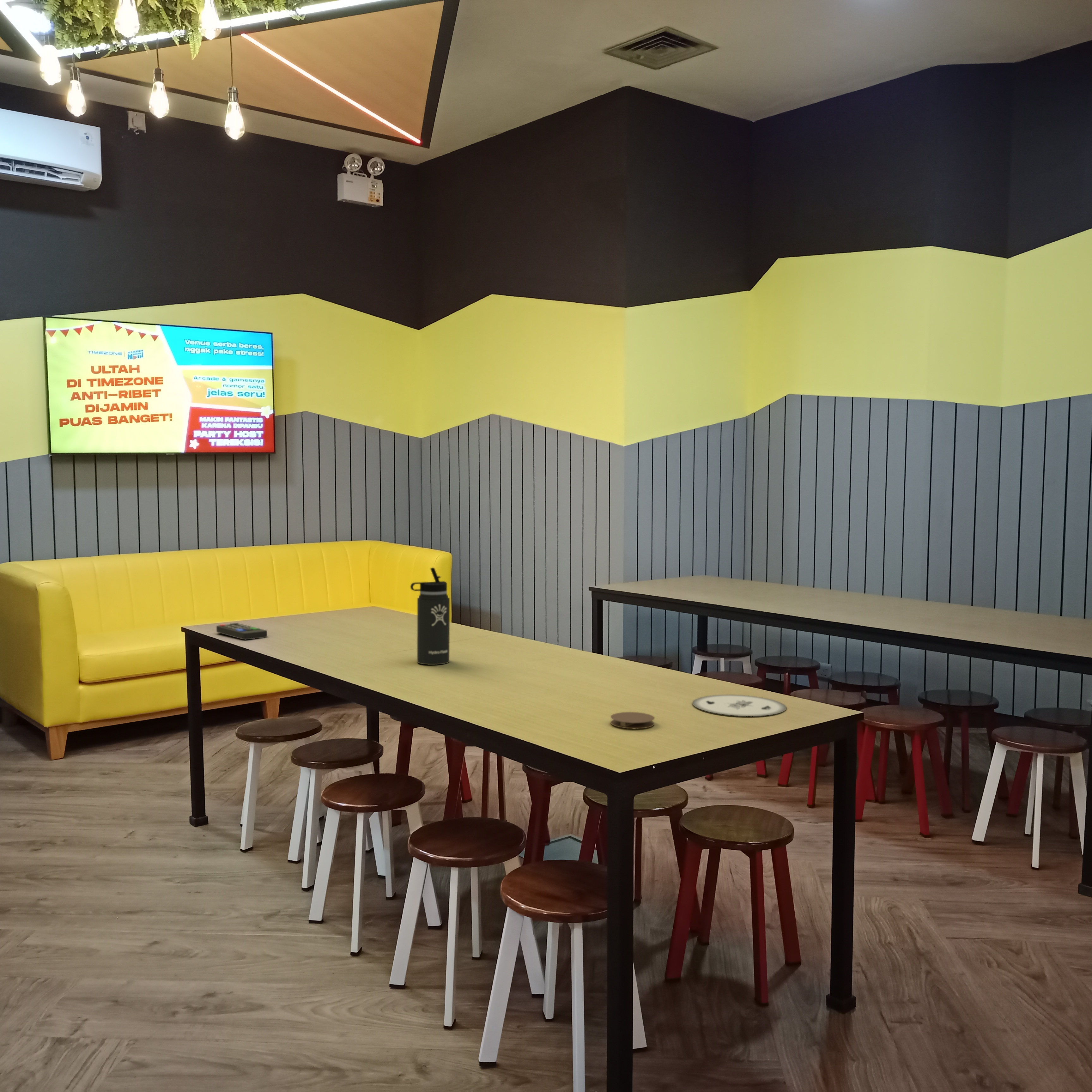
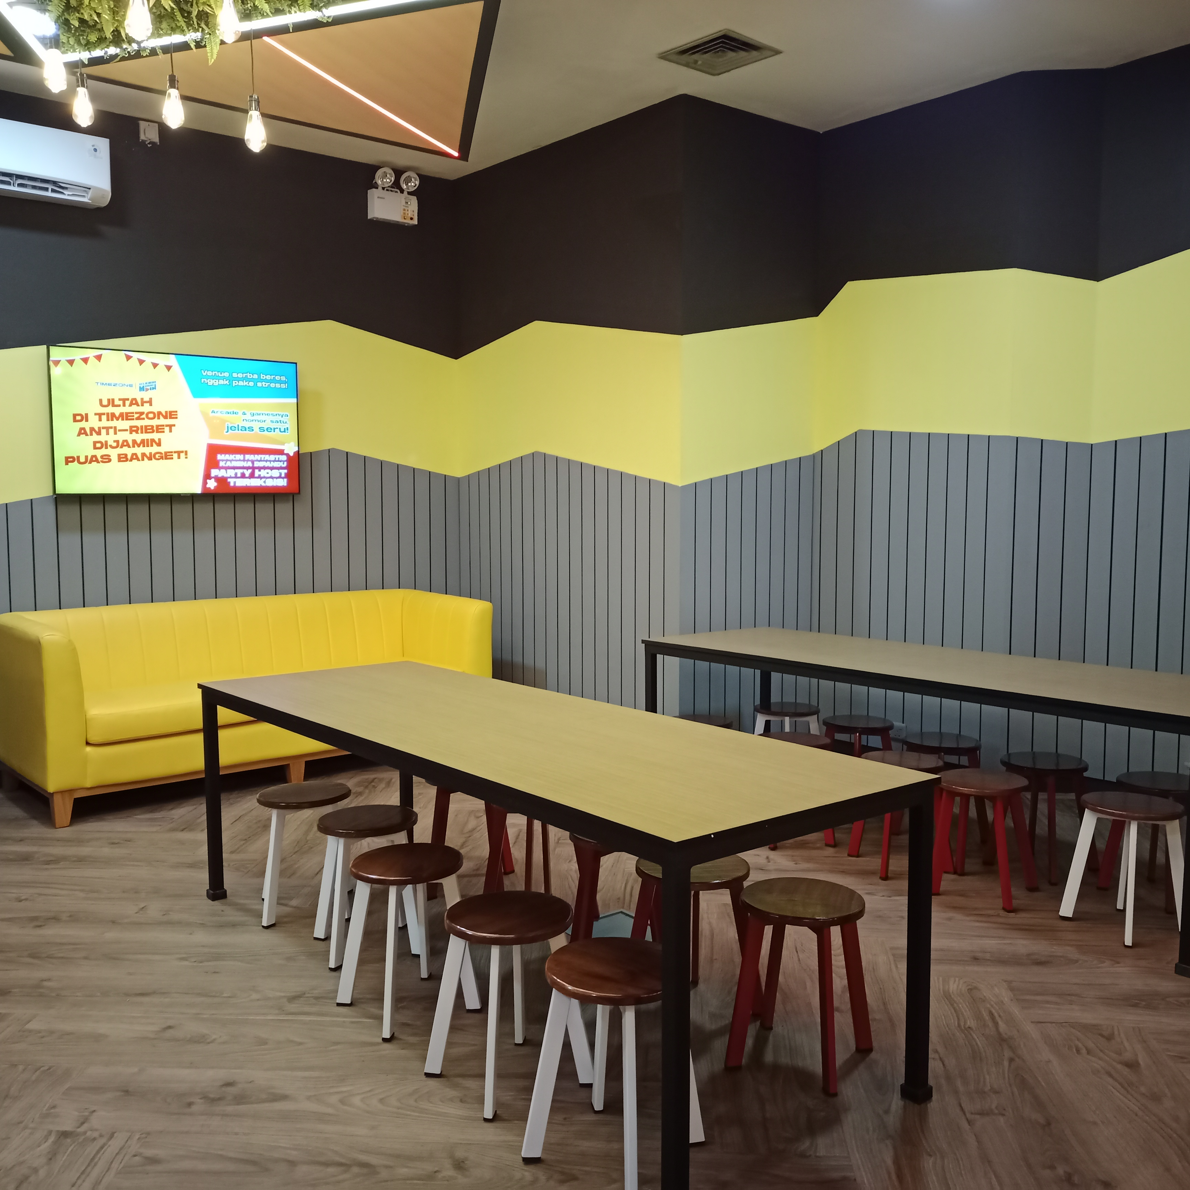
- plate (739, 704)
- remote control (241, 631)
- coaster (632, 720)
- thermos bottle (430, 615)
